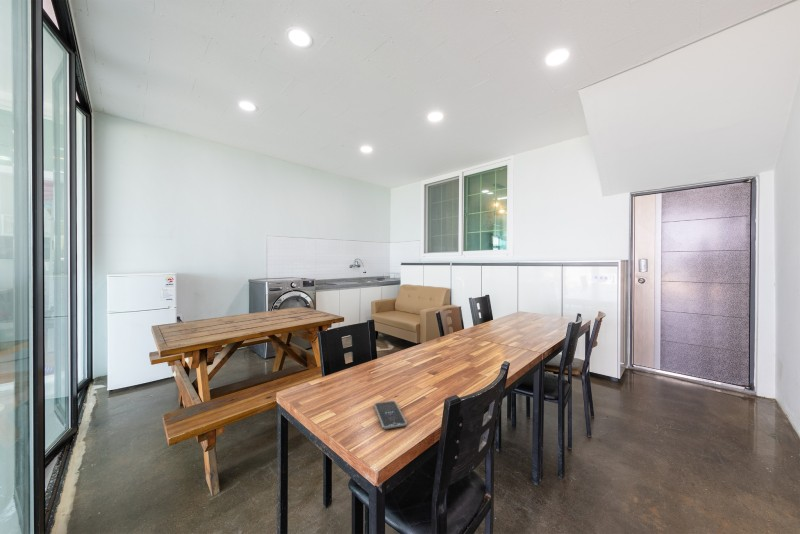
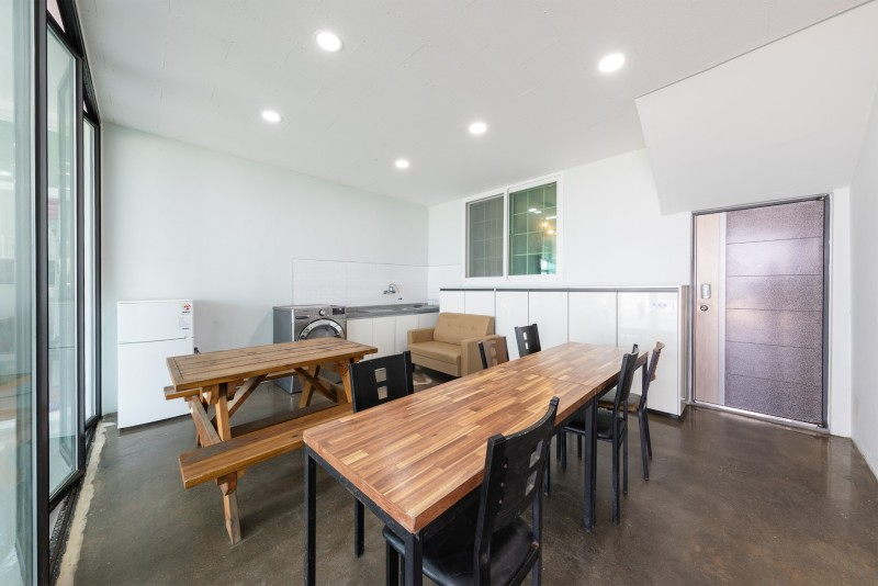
- smartphone (389, 413)
